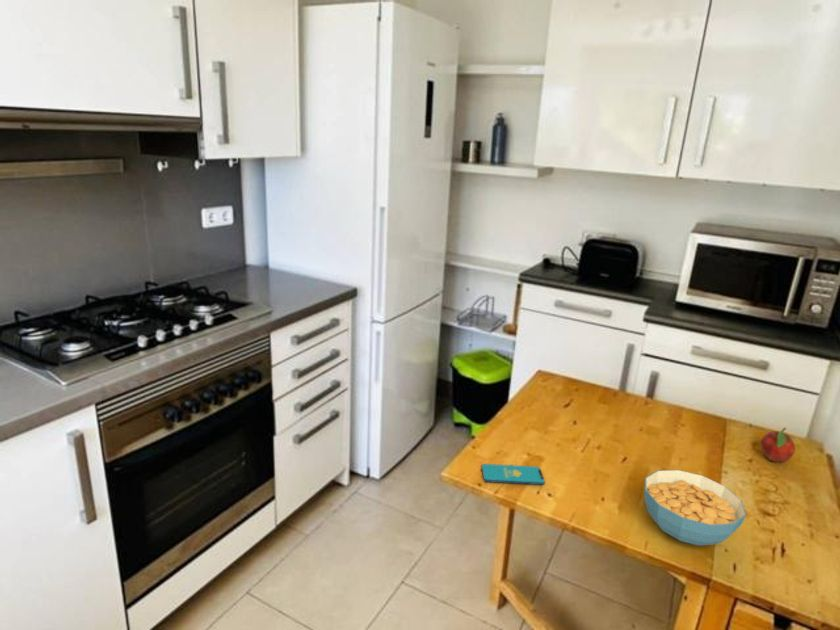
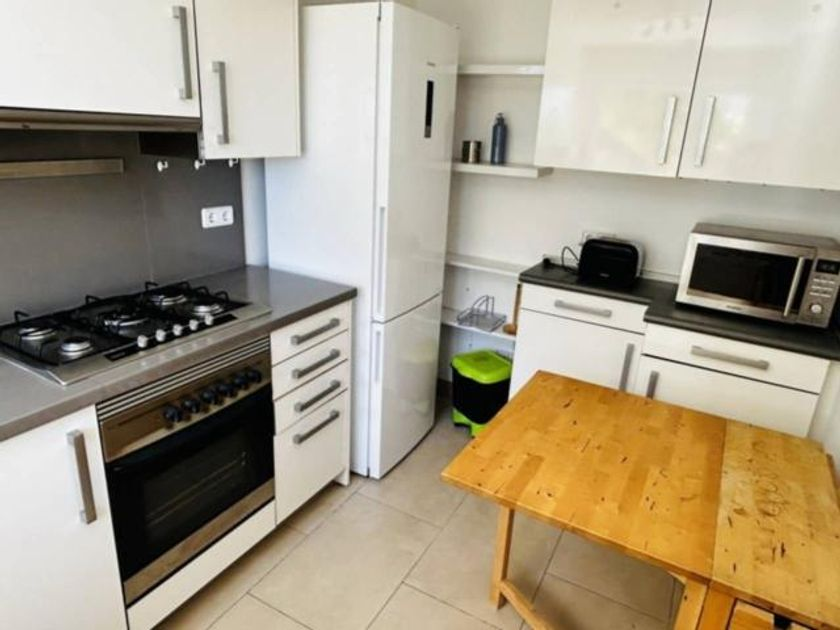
- cereal bowl (688, 514)
- smartphone (512, 474)
- fruit (778, 444)
